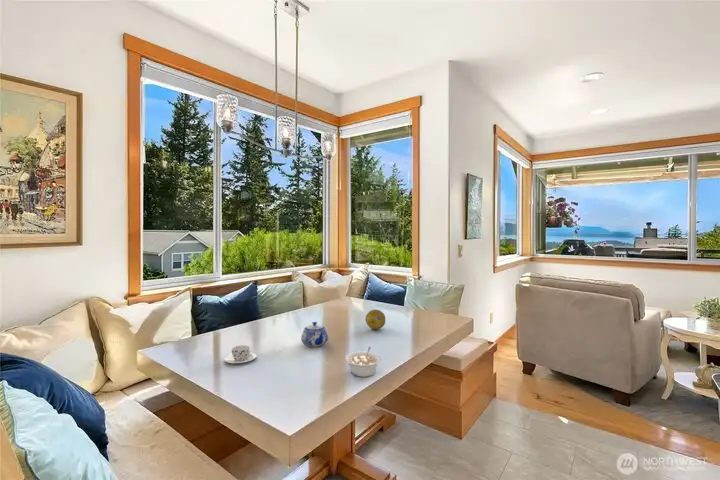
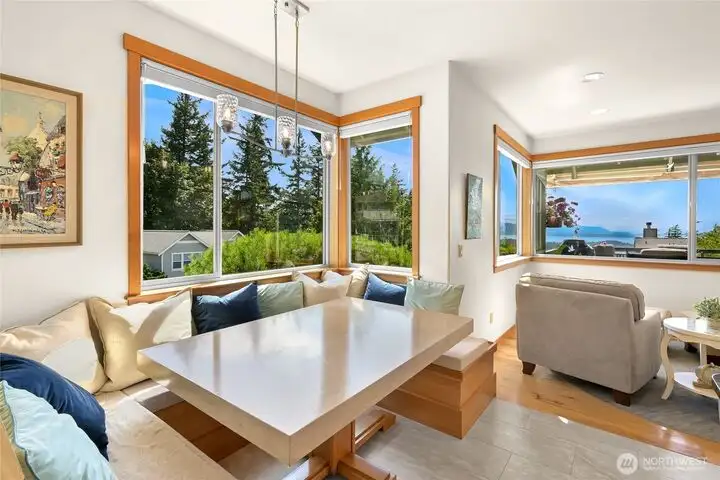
- teapot (315, 333)
- legume (362, 362)
- teacup (240, 353)
- fruit (375, 319)
